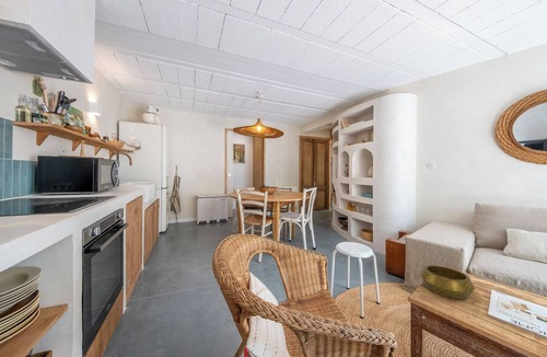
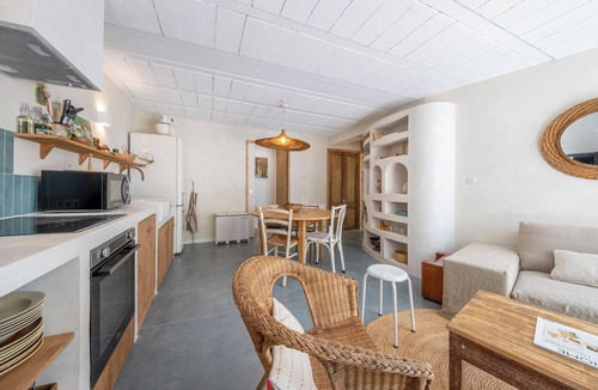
- decorative bowl (445, 280)
